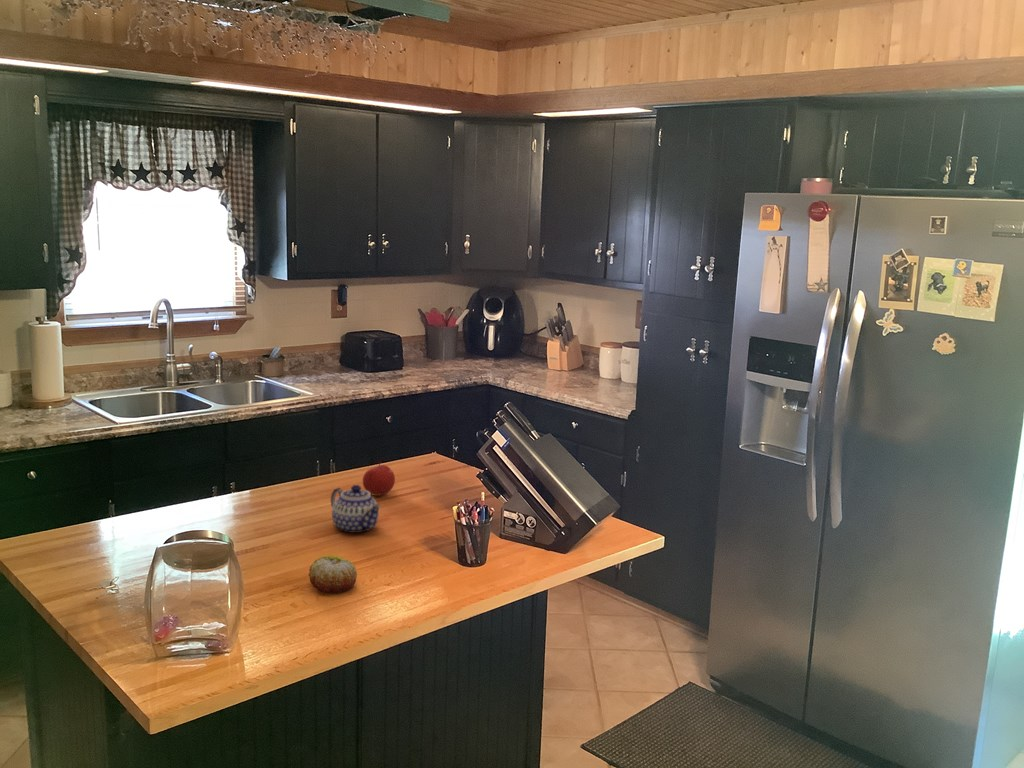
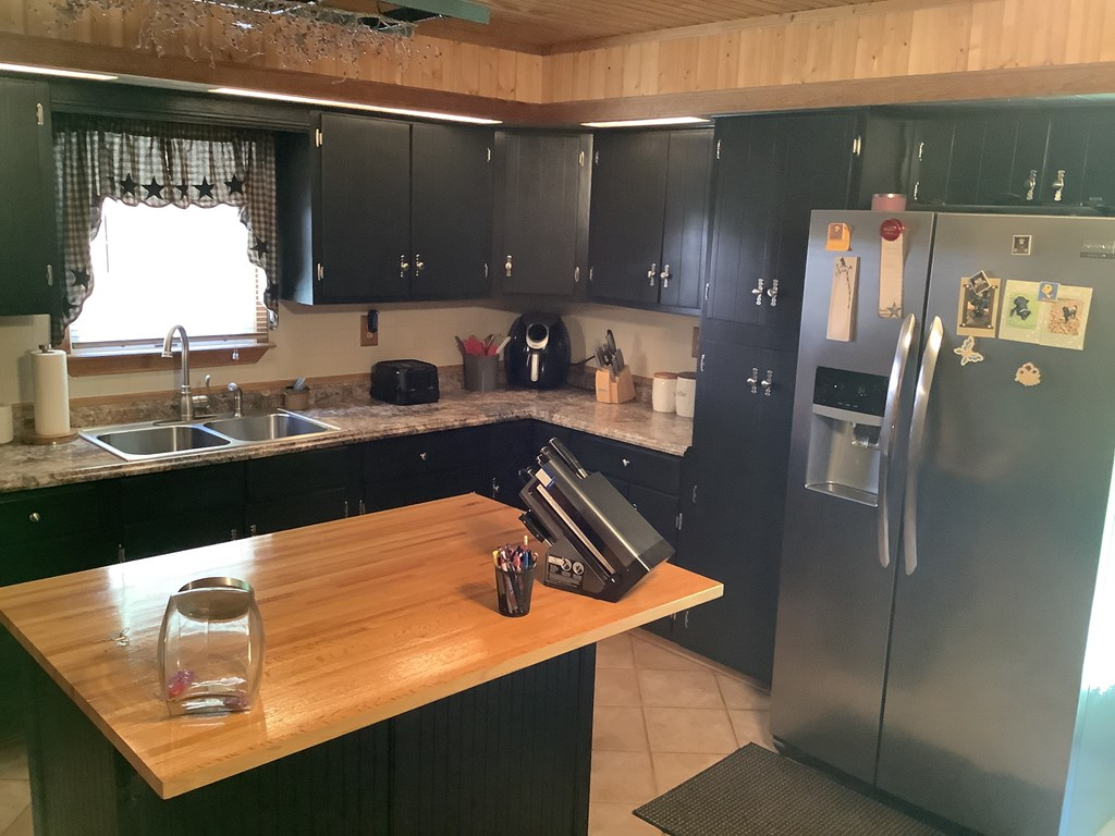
- fruit (378, 478)
- fruit (332, 572)
- teapot (354, 505)
